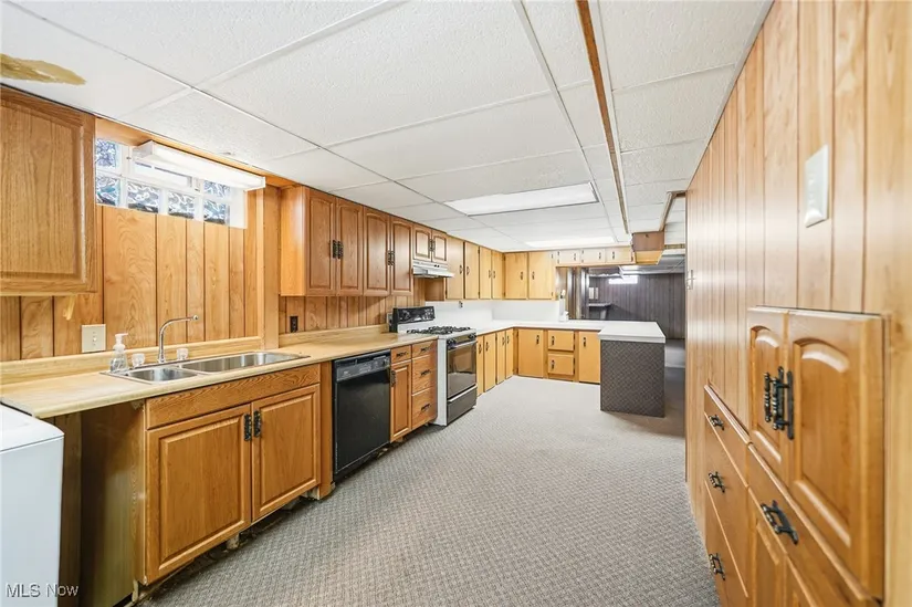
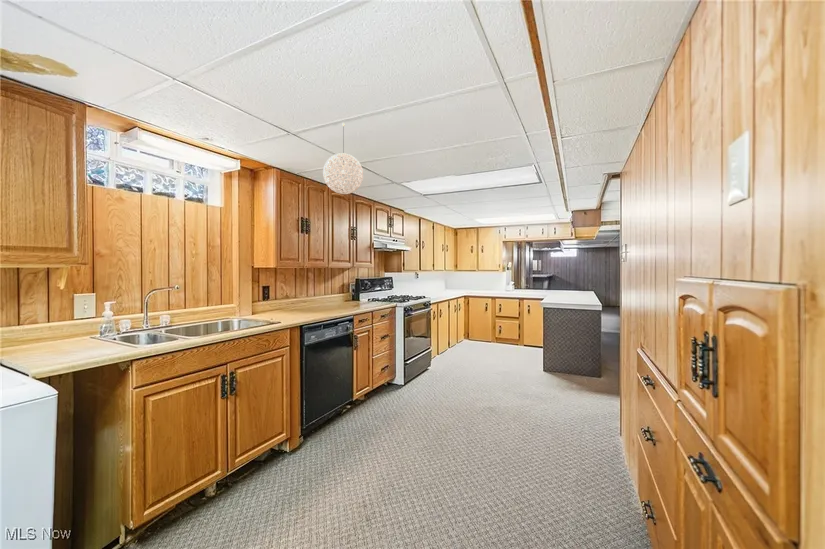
+ pendant light (343, 158)
